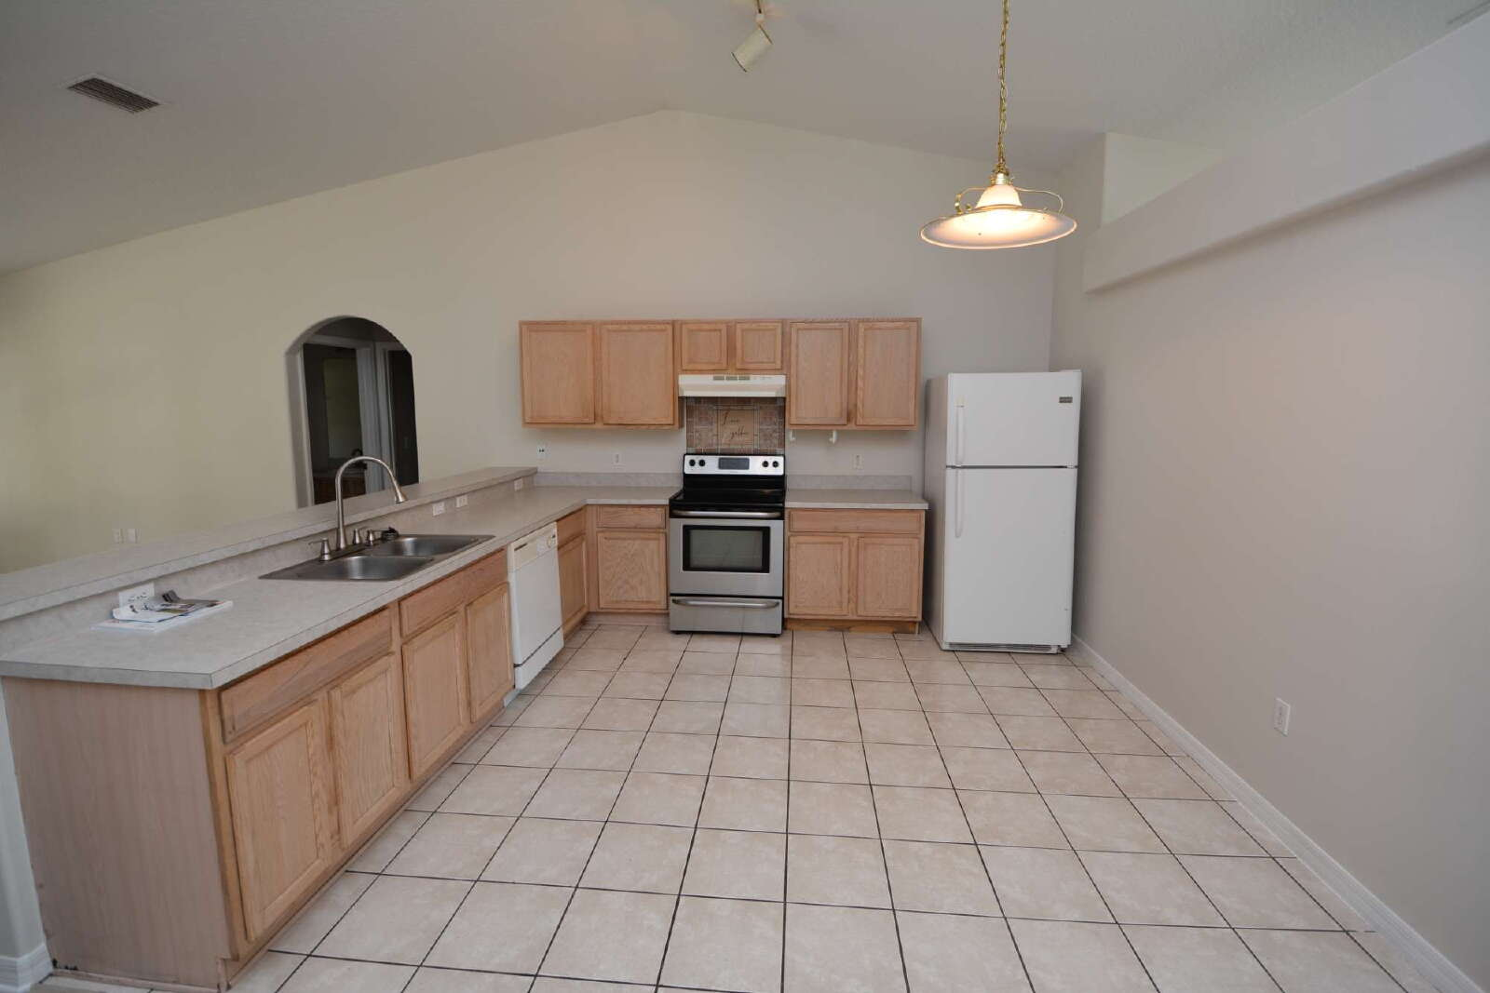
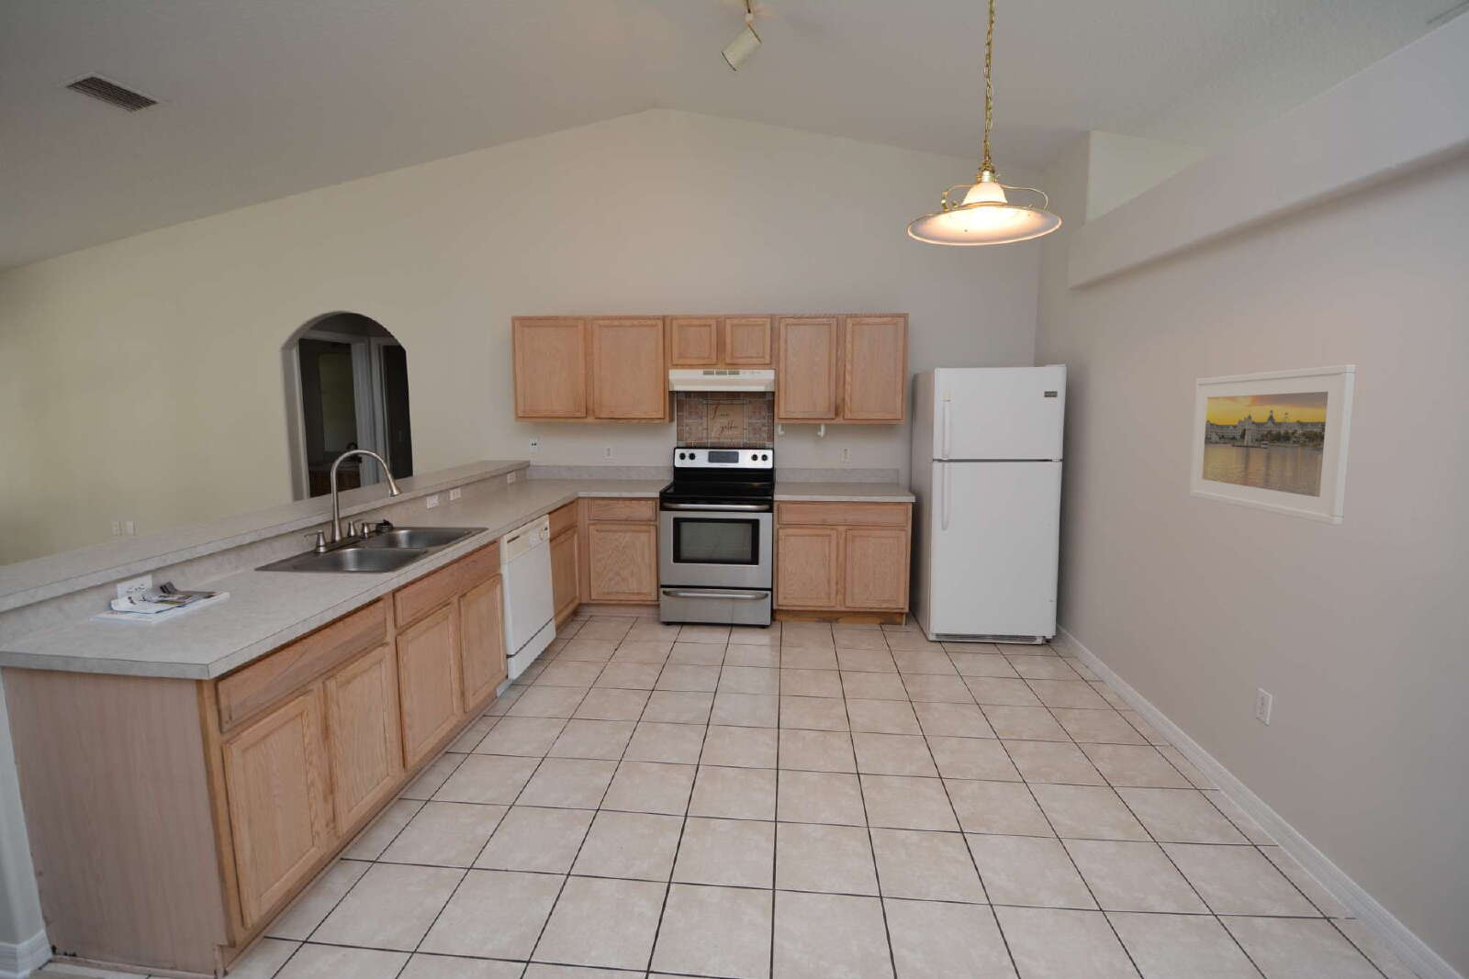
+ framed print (1258, 440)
